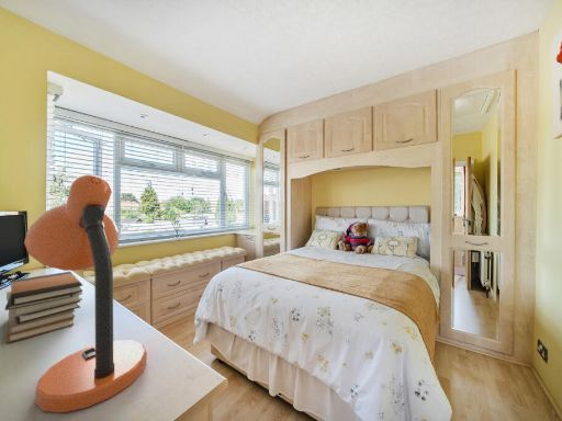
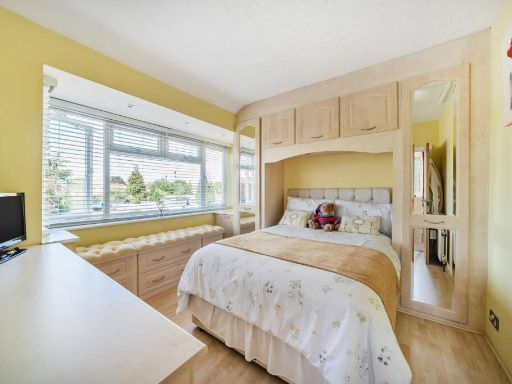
- book stack (44, 300)
- desk lamp (87, 268)
